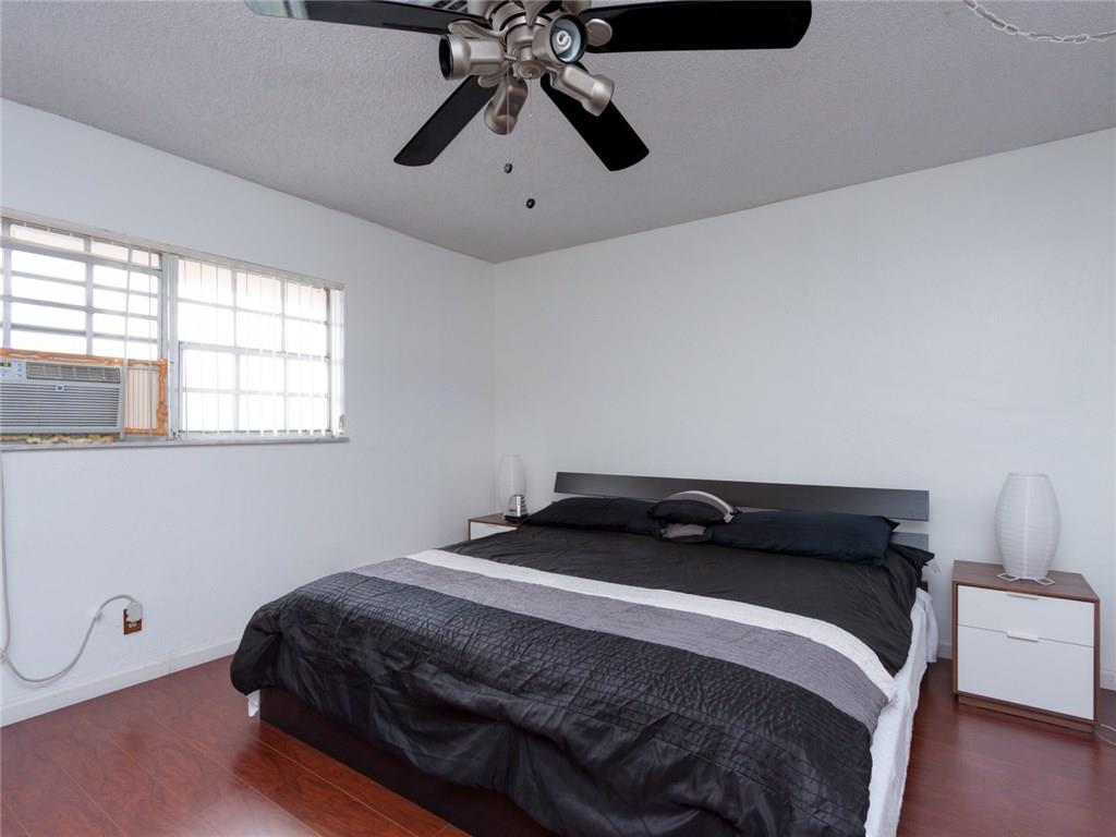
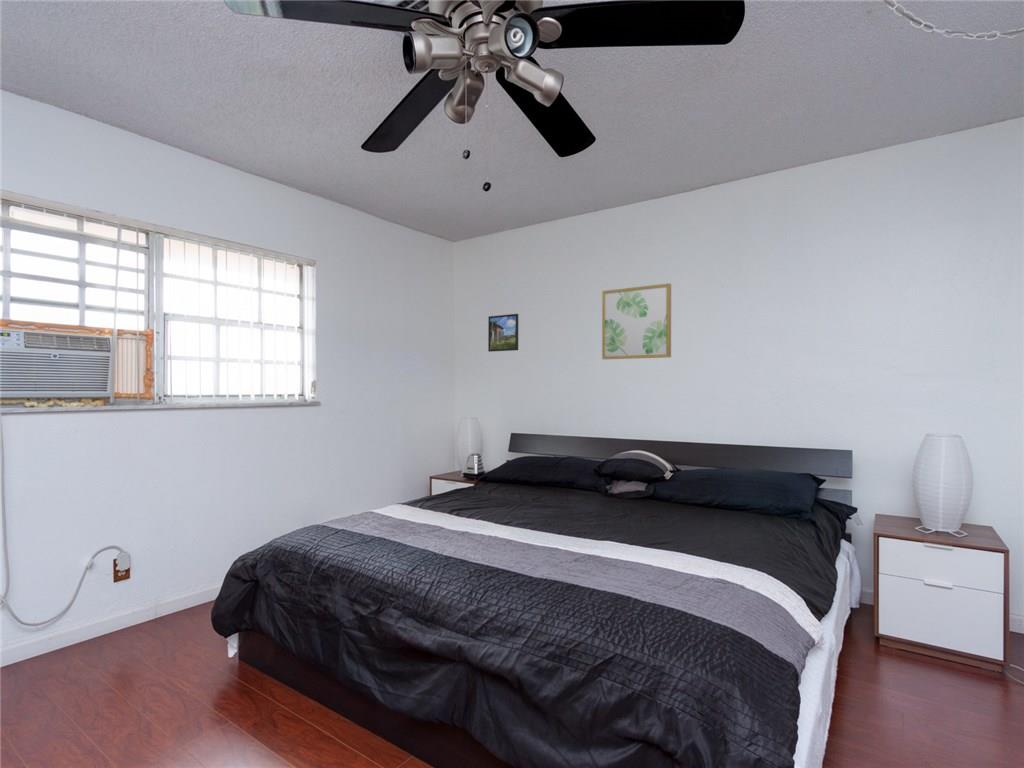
+ wall art (635, 322)
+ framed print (503, 333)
